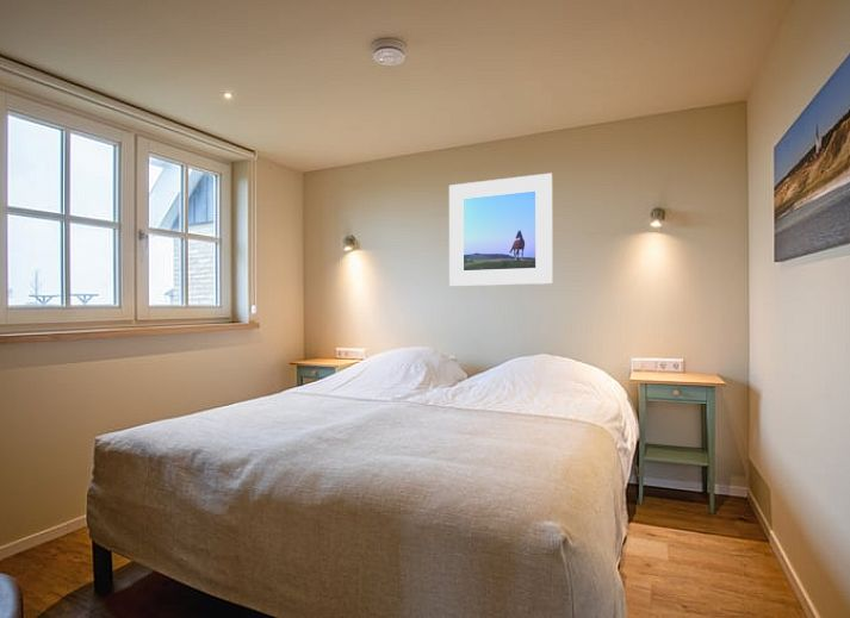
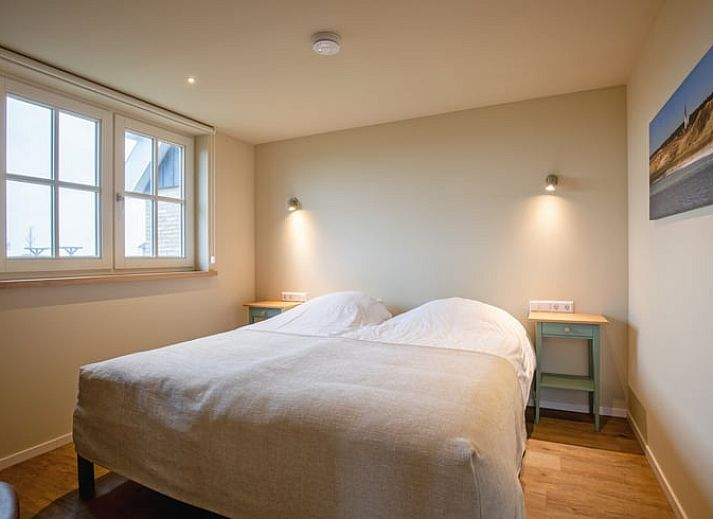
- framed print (498, 232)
